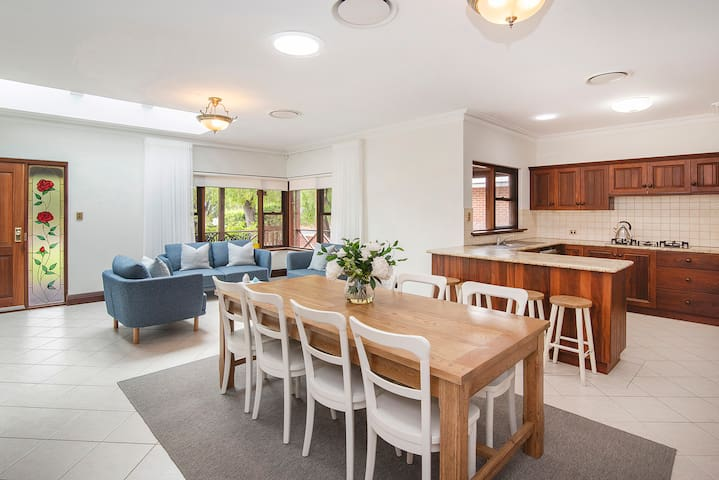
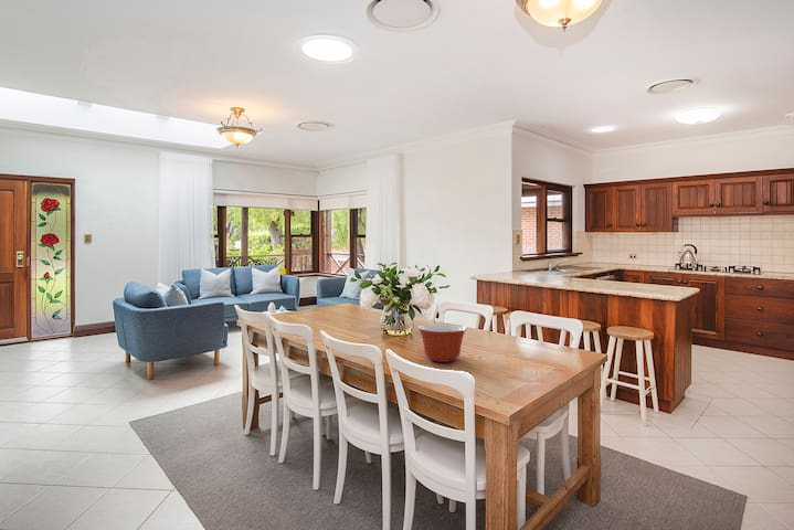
+ mixing bowl (442, 342)
